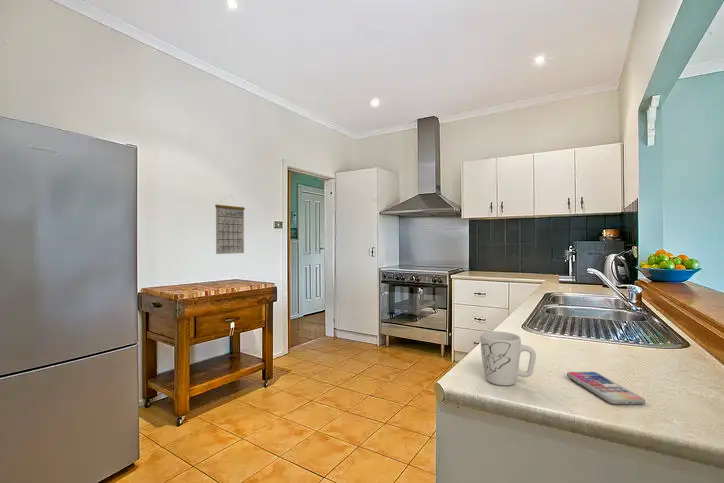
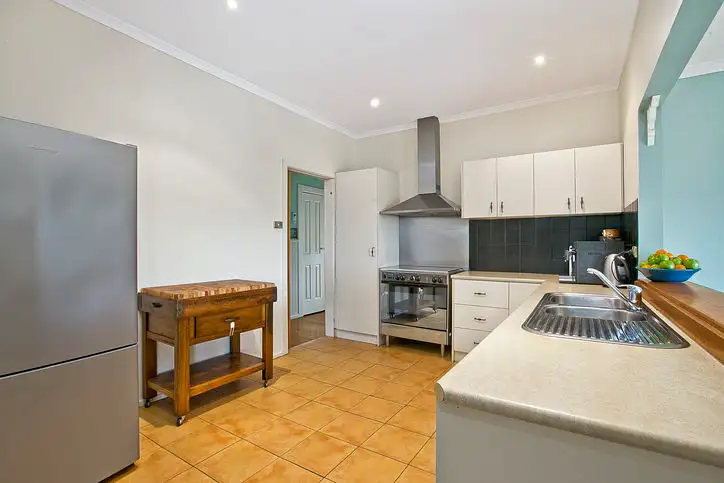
- mug (507, 358)
- calendar (230, 224)
- smartphone (602, 386)
